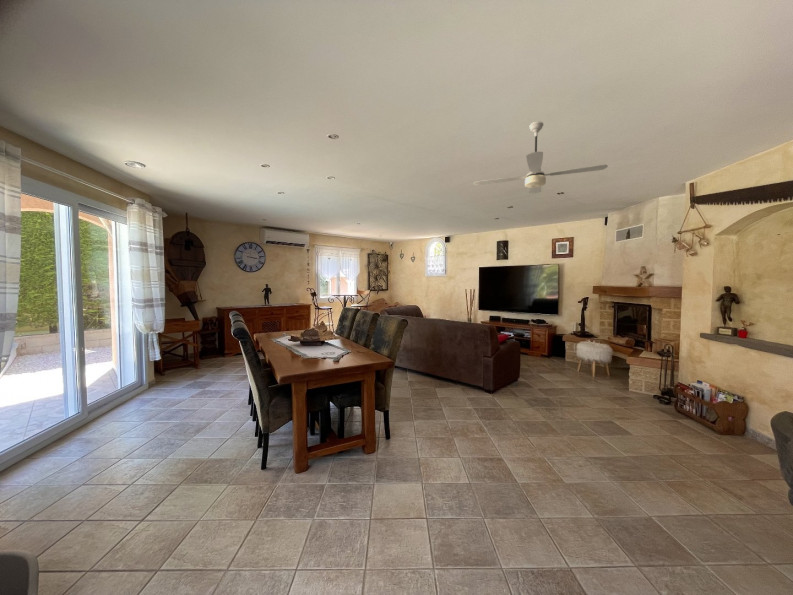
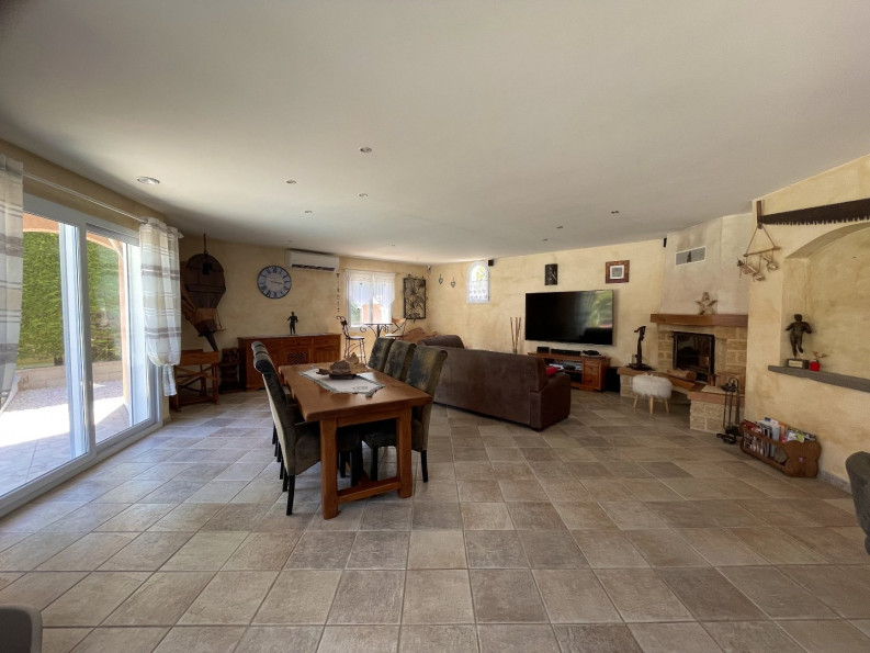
- ceiling fan (535, 155)
